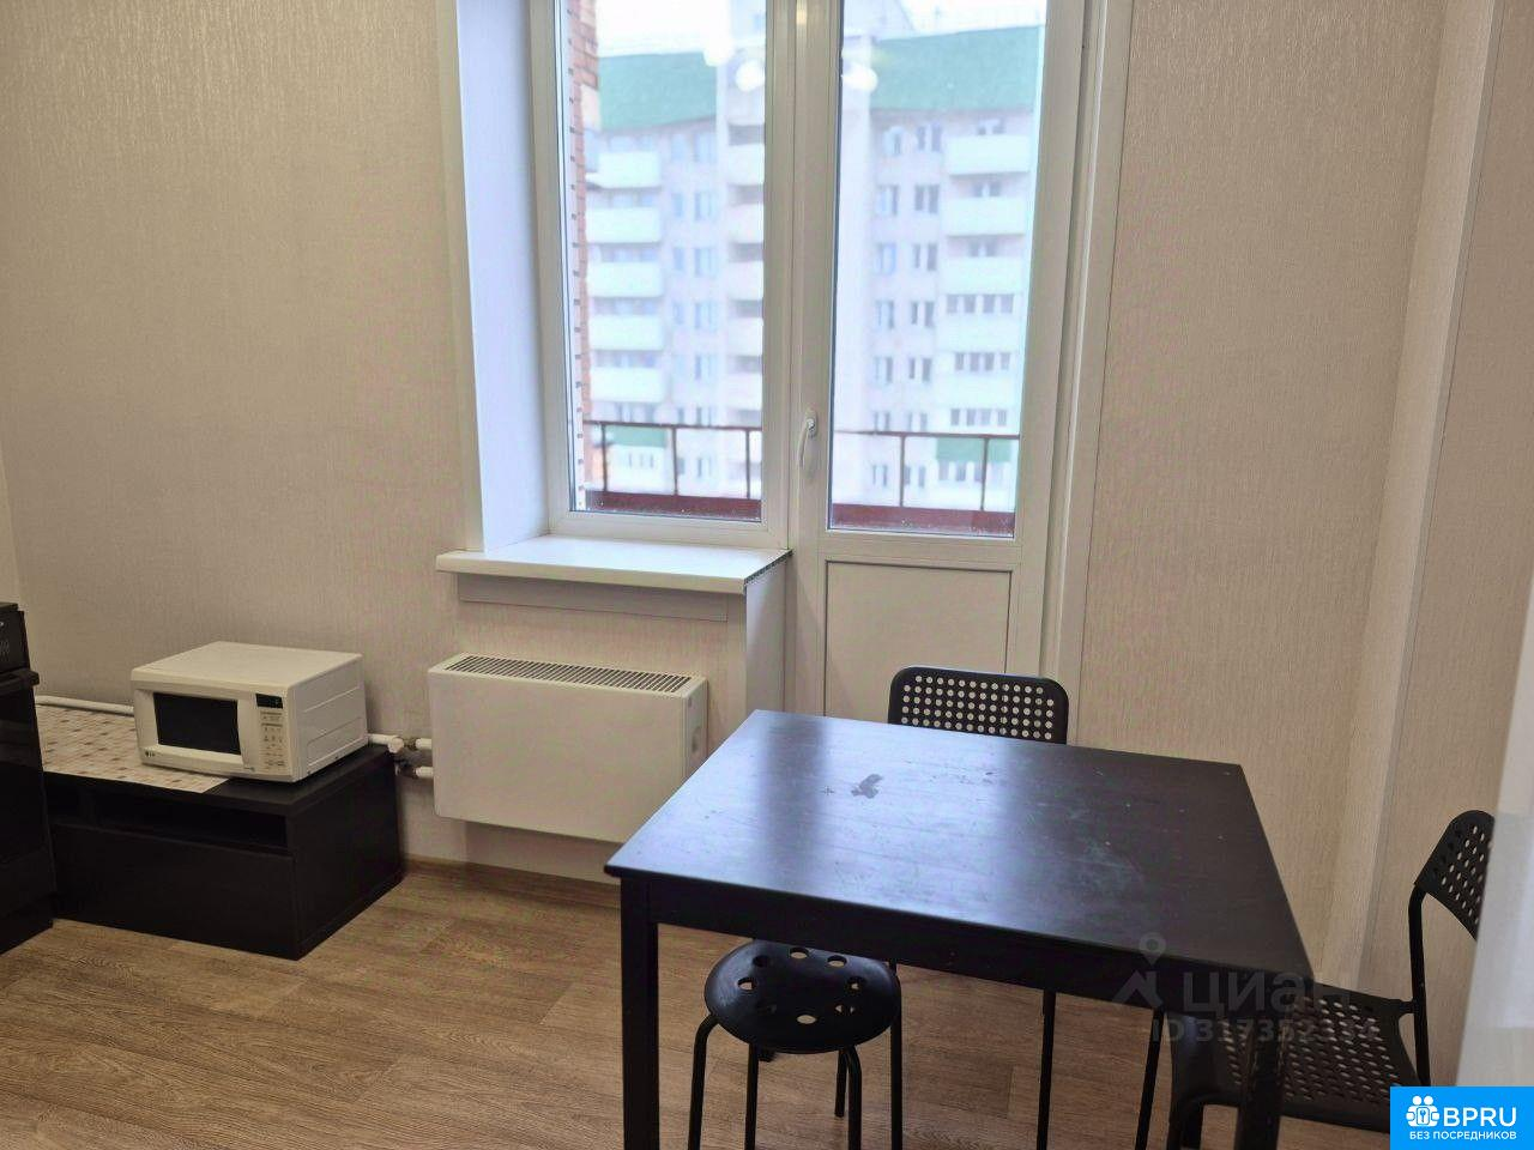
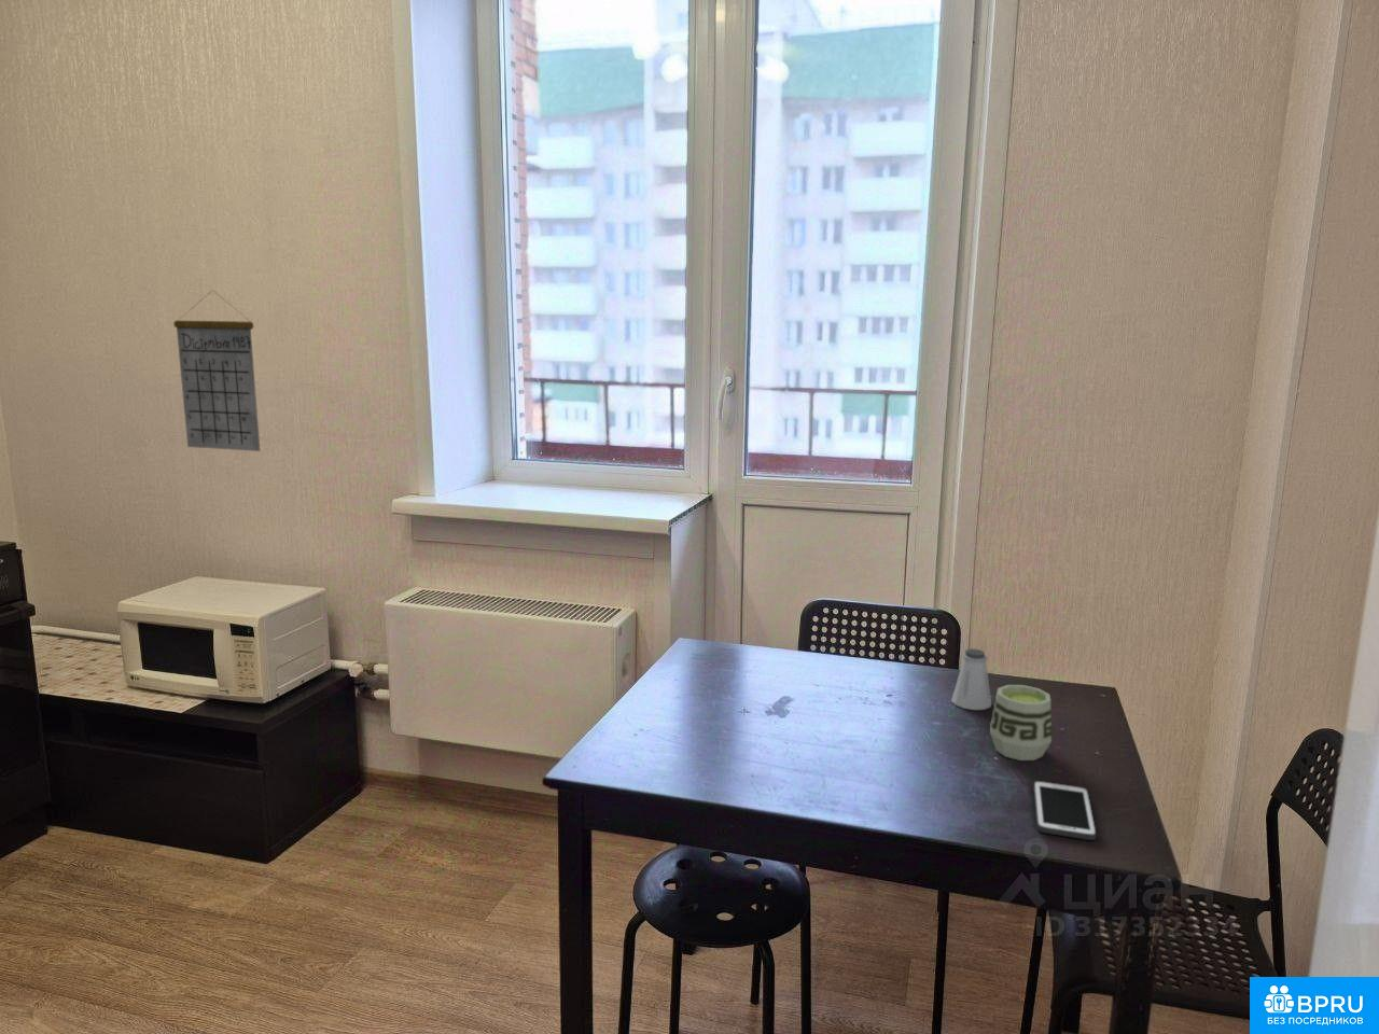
+ cup (1021, 721)
+ calendar (216, 370)
+ cell phone (1062, 809)
+ saltshaker (973, 677)
